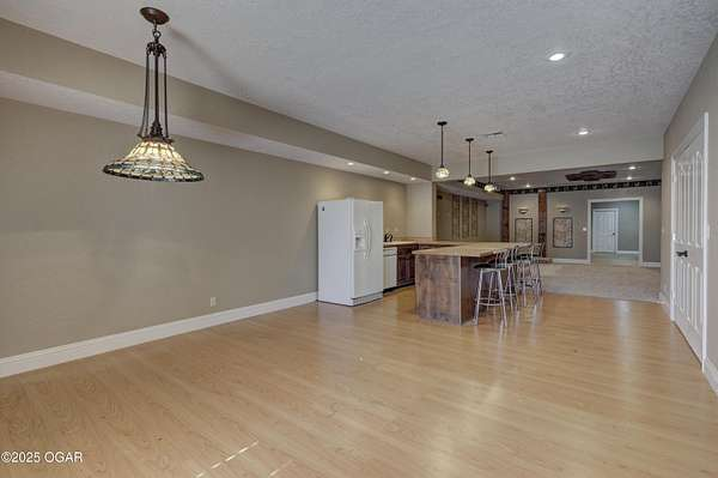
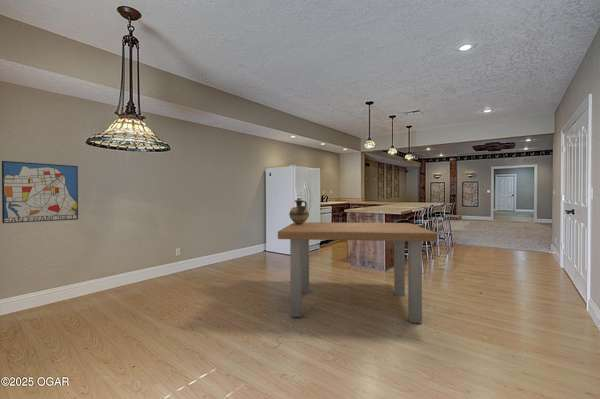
+ wall art (42, 192)
+ ceramic jug (298, 212)
+ dining table (352, 239)
